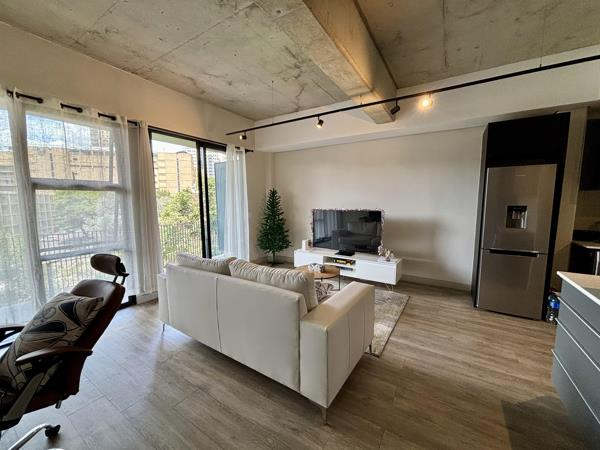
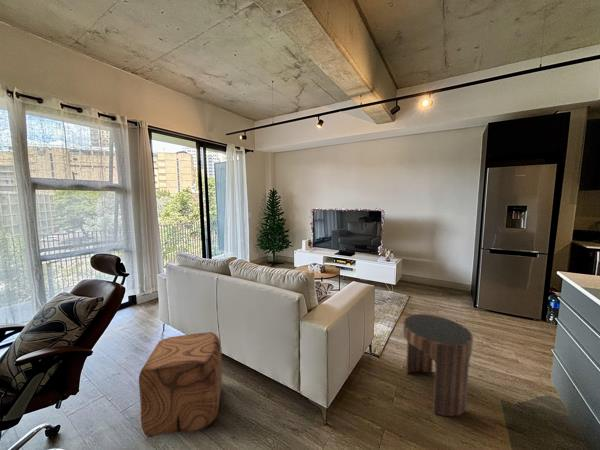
+ ottoman (186, 378)
+ side table (434, 359)
